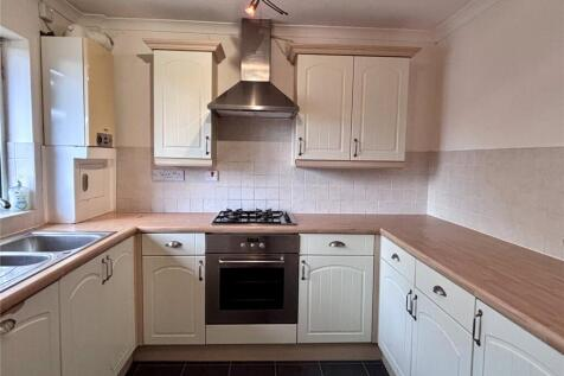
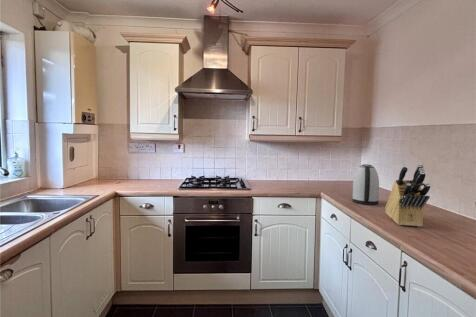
+ knife block (406, 192)
+ kettle (366, 184)
